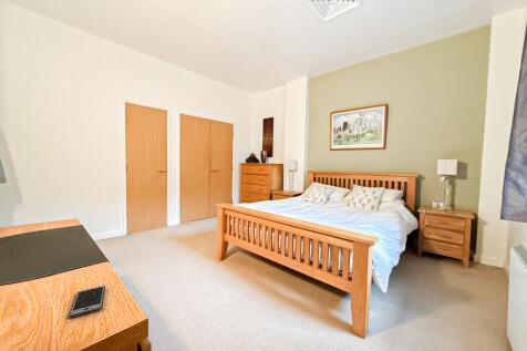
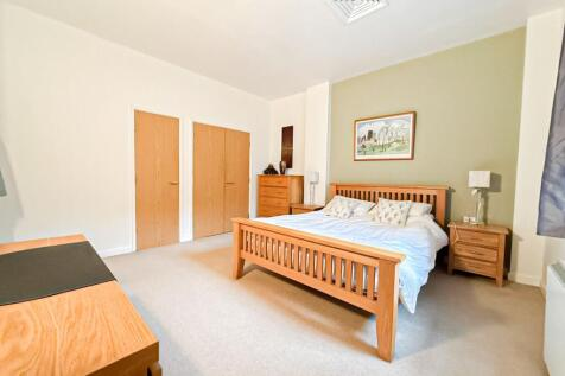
- smartphone (89, 299)
